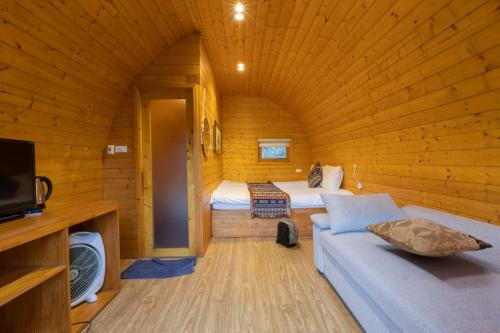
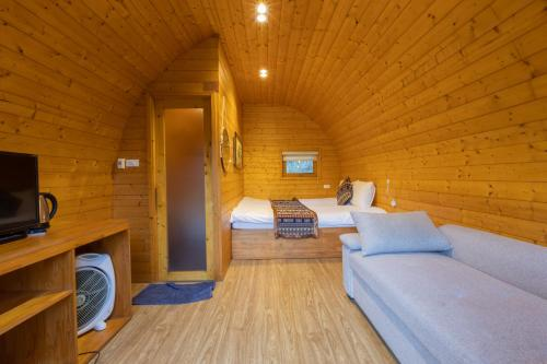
- backpack (287, 232)
- decorative pillow (420, 235)
